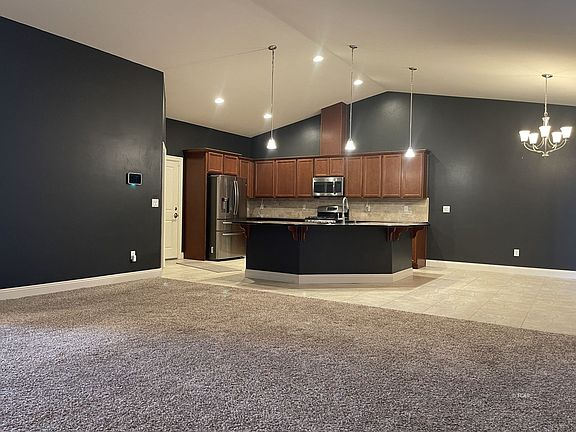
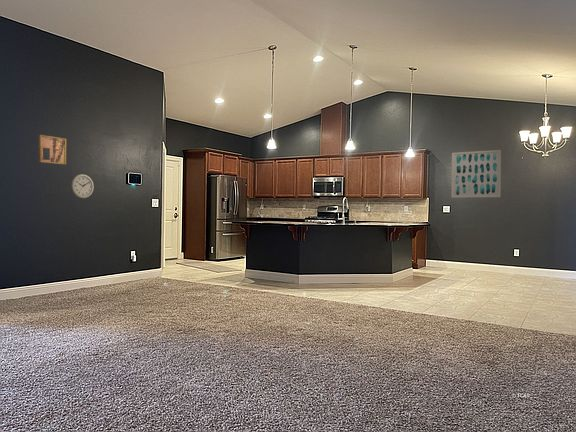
+ wall clock (82, 186)
+ wall art (52, 150)
+ wall art (475, 174)
